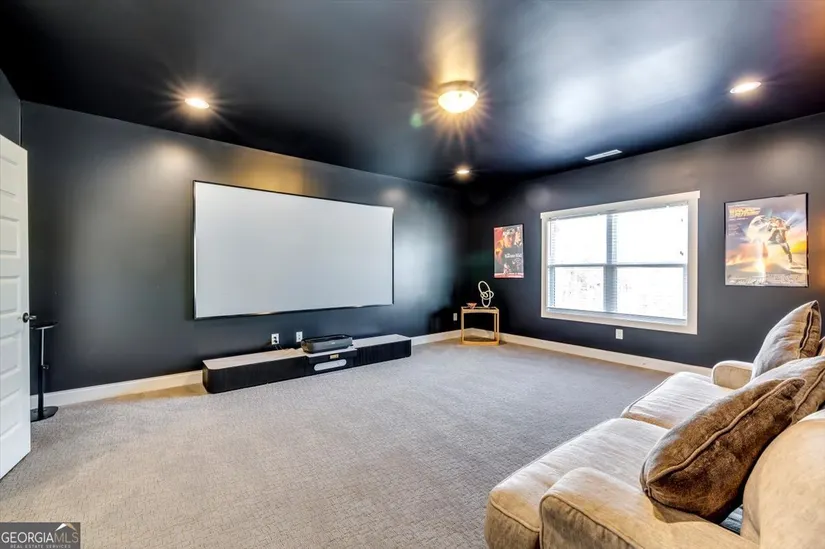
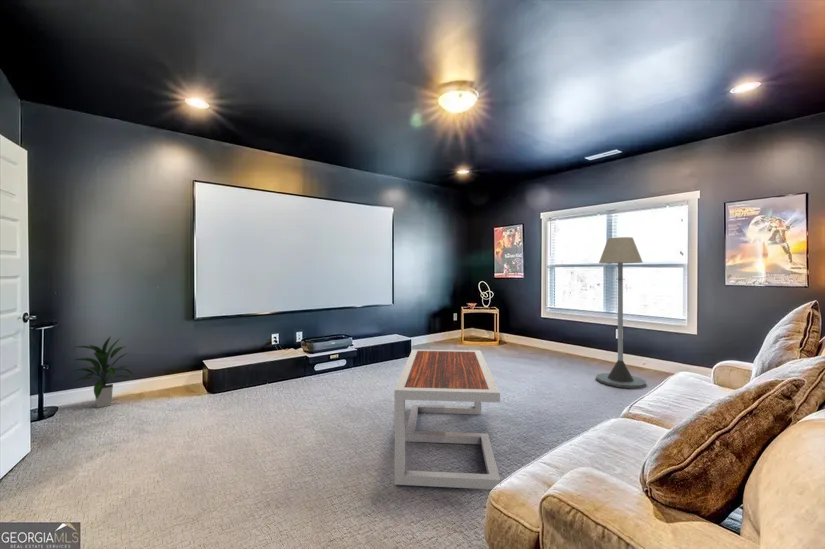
+ coffee table (444, 405)
+ indoor plant (102, 371)
+ floor lamp (620, 309)
